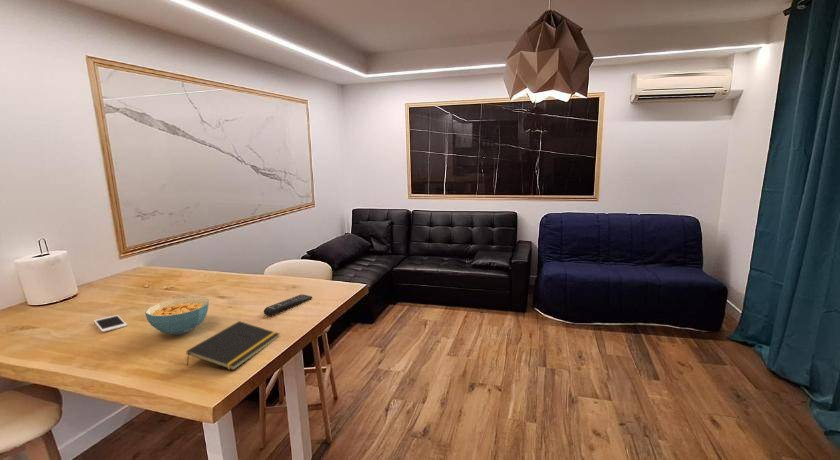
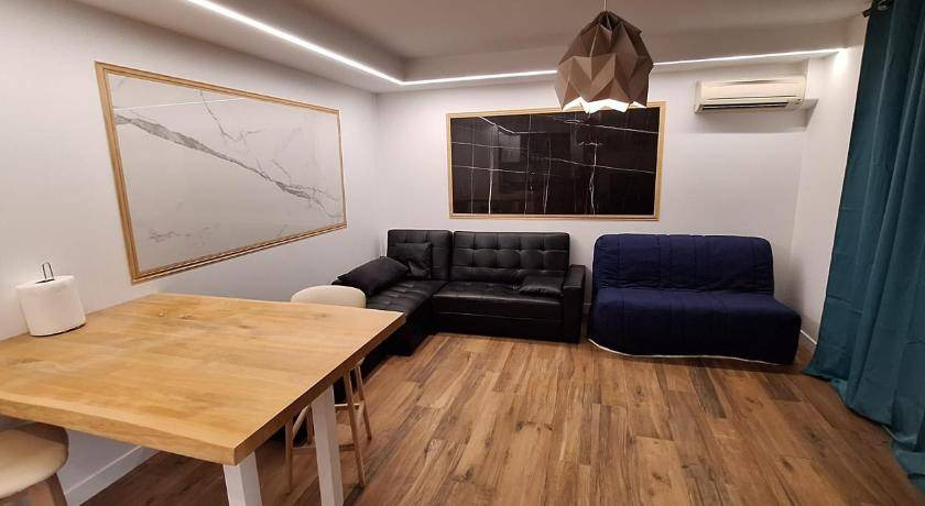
- cereal bowl (179, 318)
- cell phone (110, 323)
- remote control (289, 303)
- notepad (236, 343)
